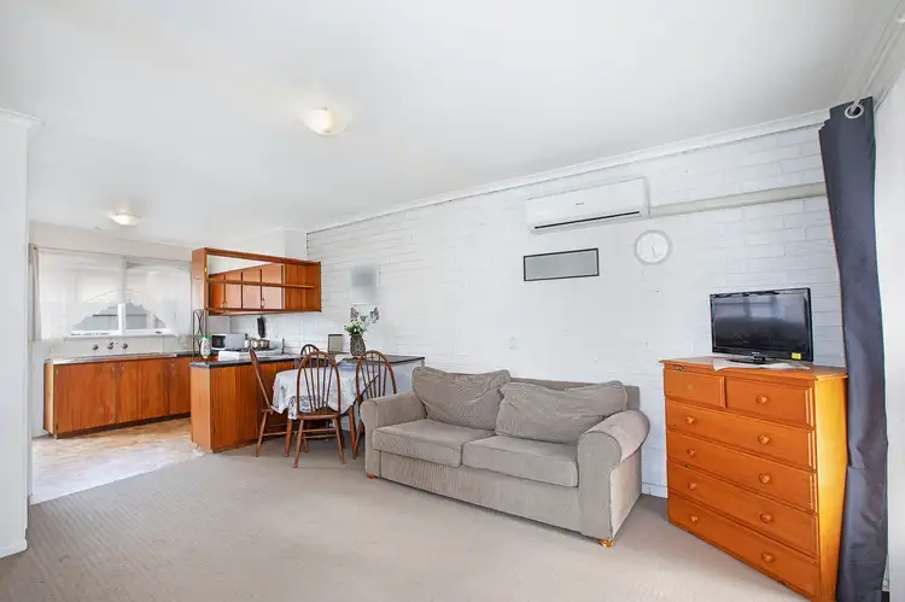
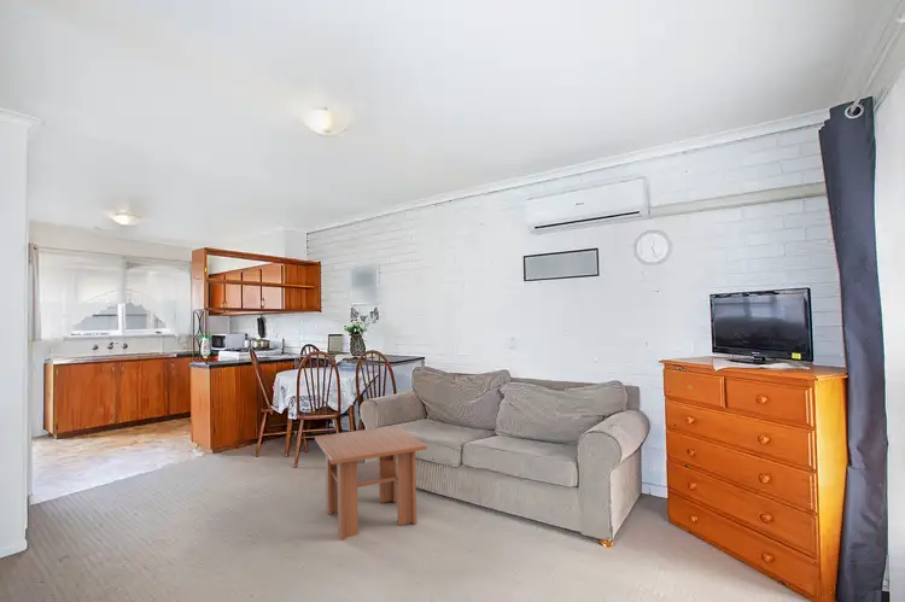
+ coffee table (368, 478)
